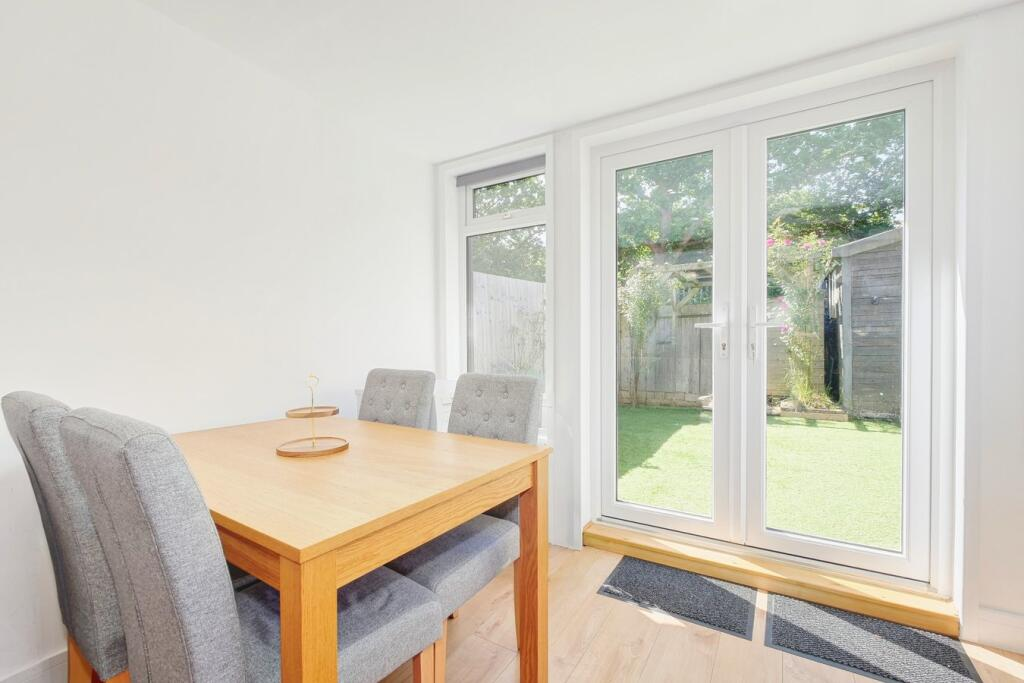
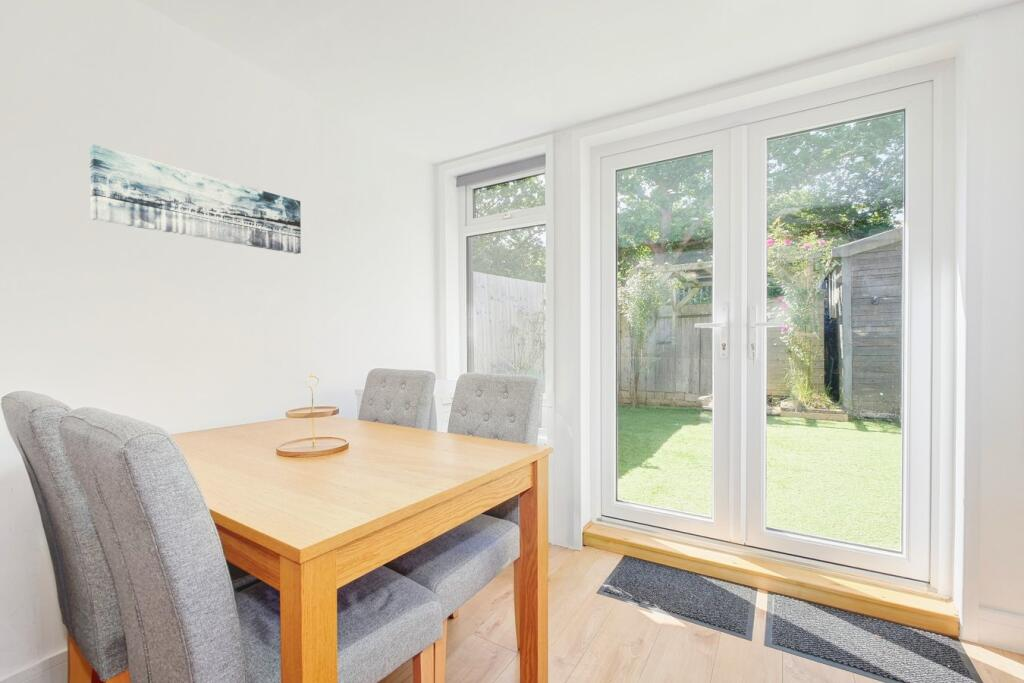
+ wall art (213, 208)
